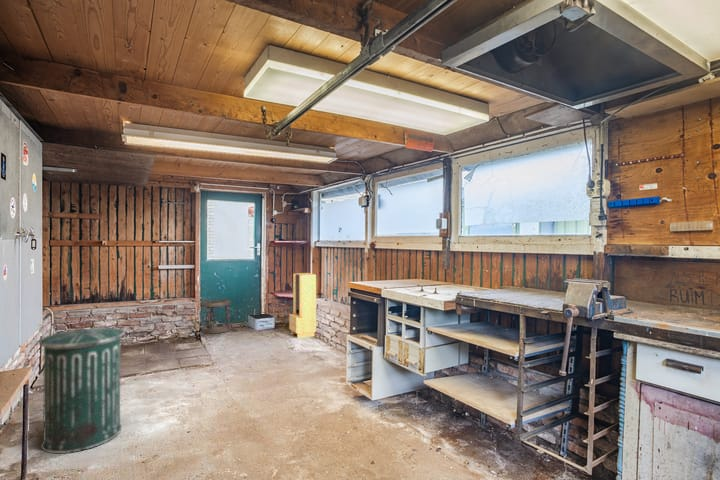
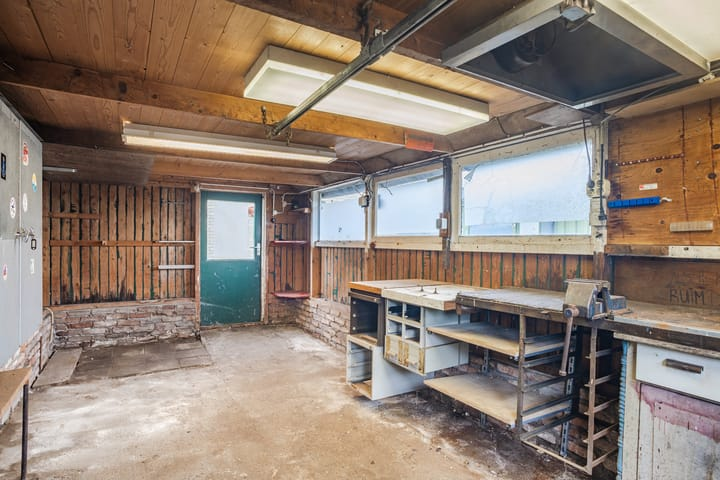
- storage cabinet (302, 304)
- trash can (83, 382)
- storage bin (260, 321)
- stool (213, 315)
